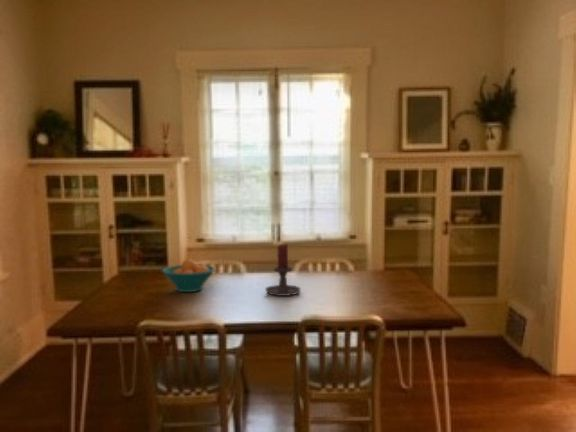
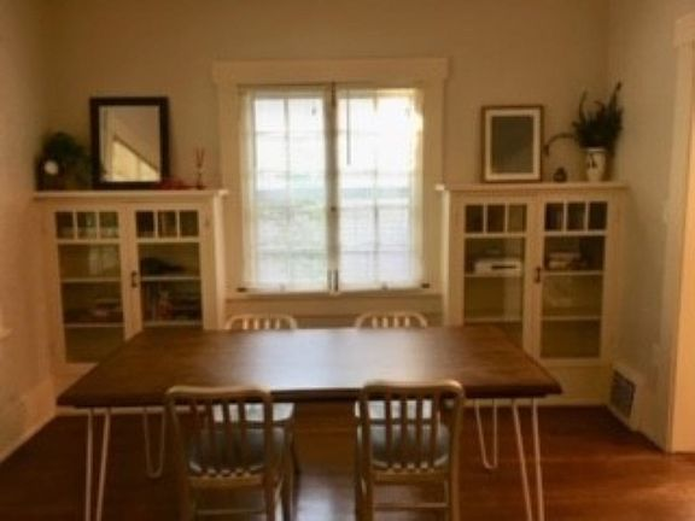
- candle holder (283, 267)
- fruit bowl (189, 274)
